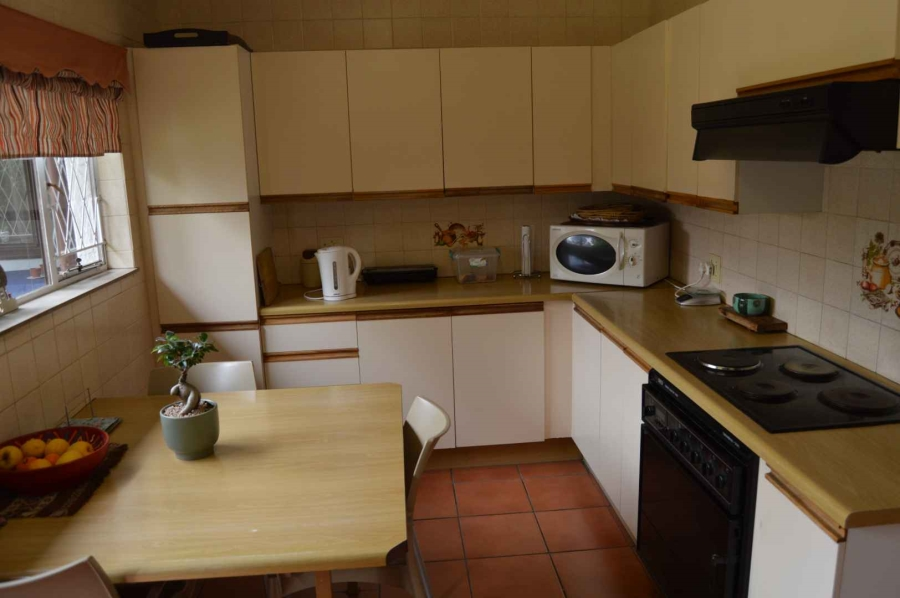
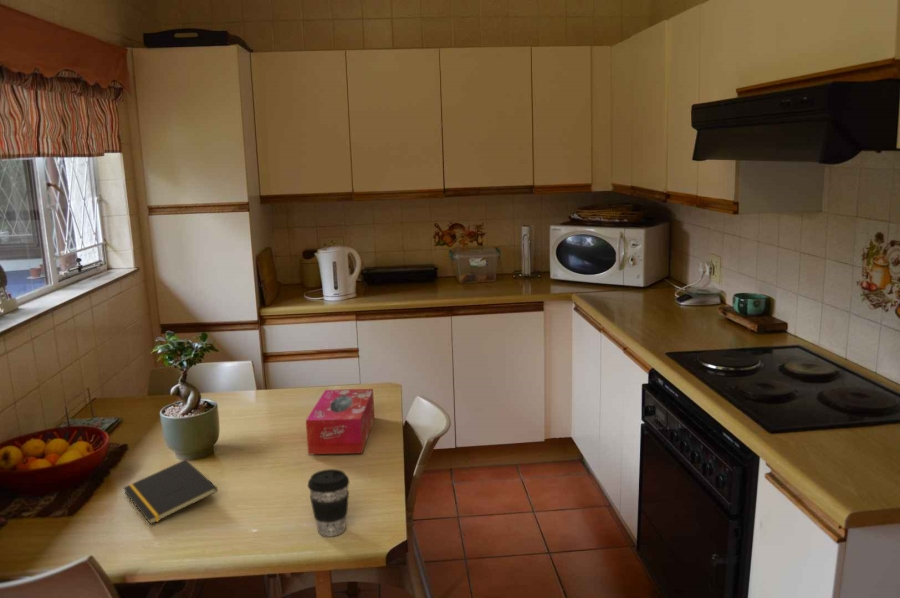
+ tissue box (342, 419)
+ notepad (169, 489)
+ coffee cup (329, 503)
